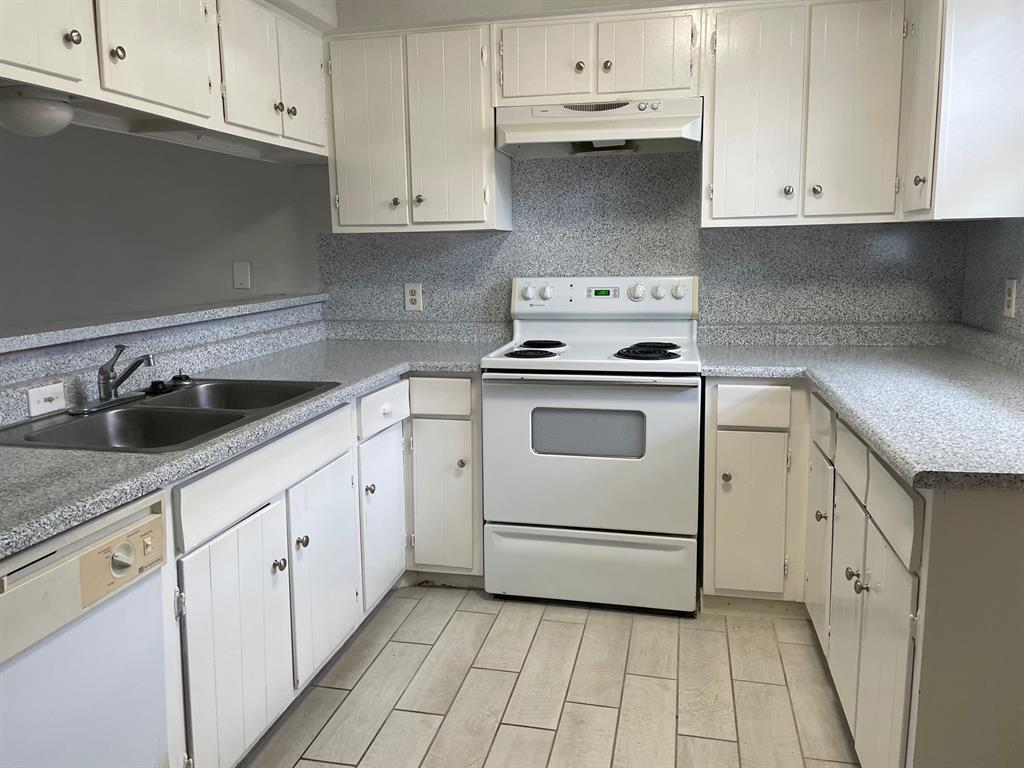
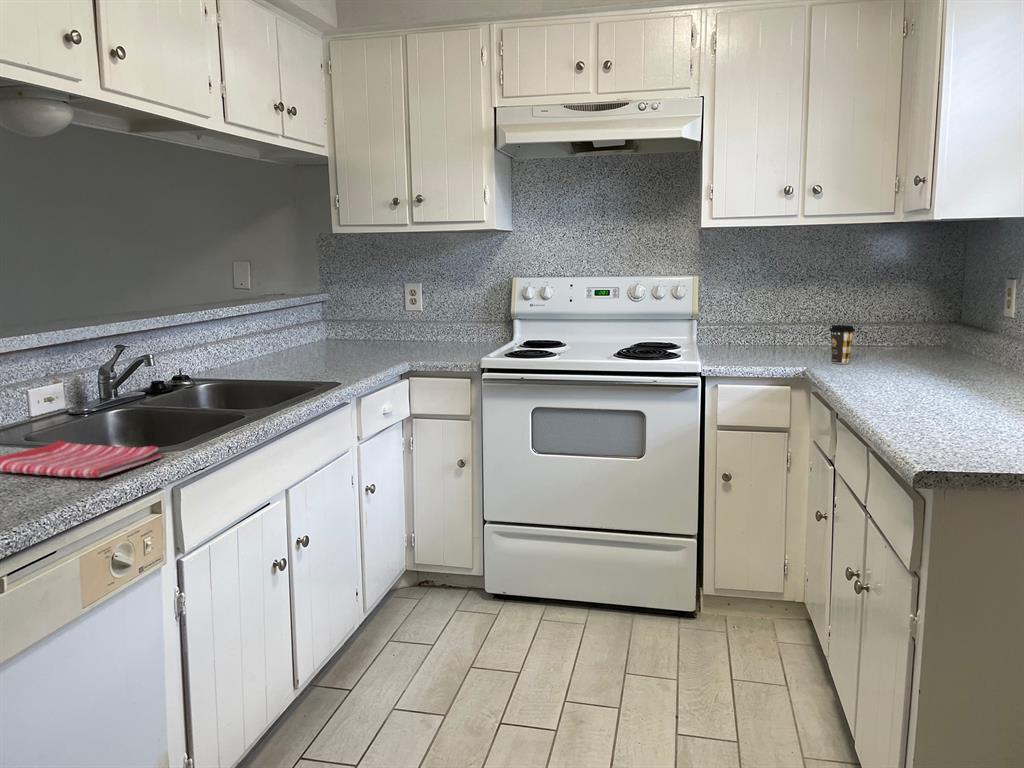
+ coffee cup (841, 344)
+ dish towel (77, 458)
